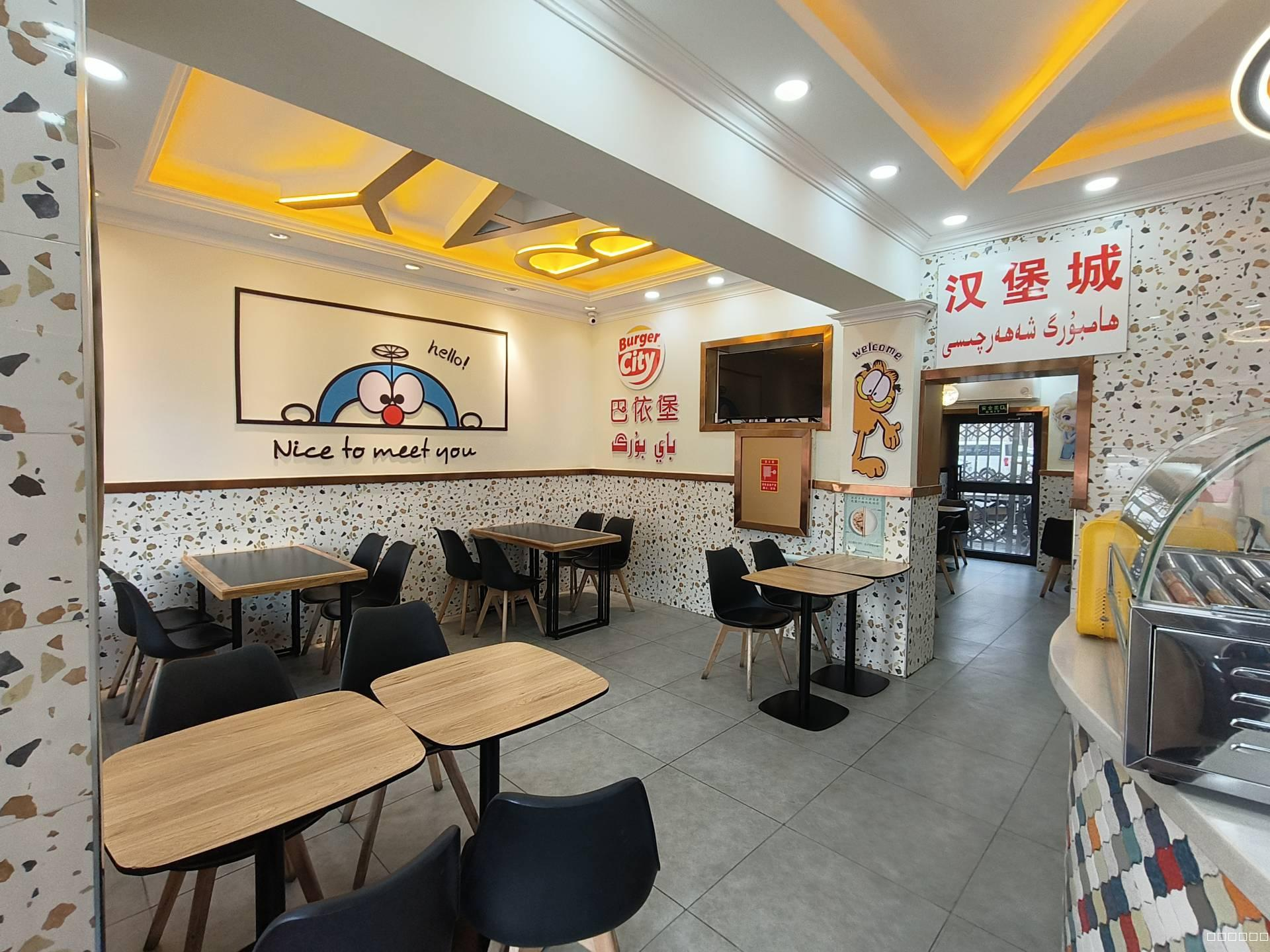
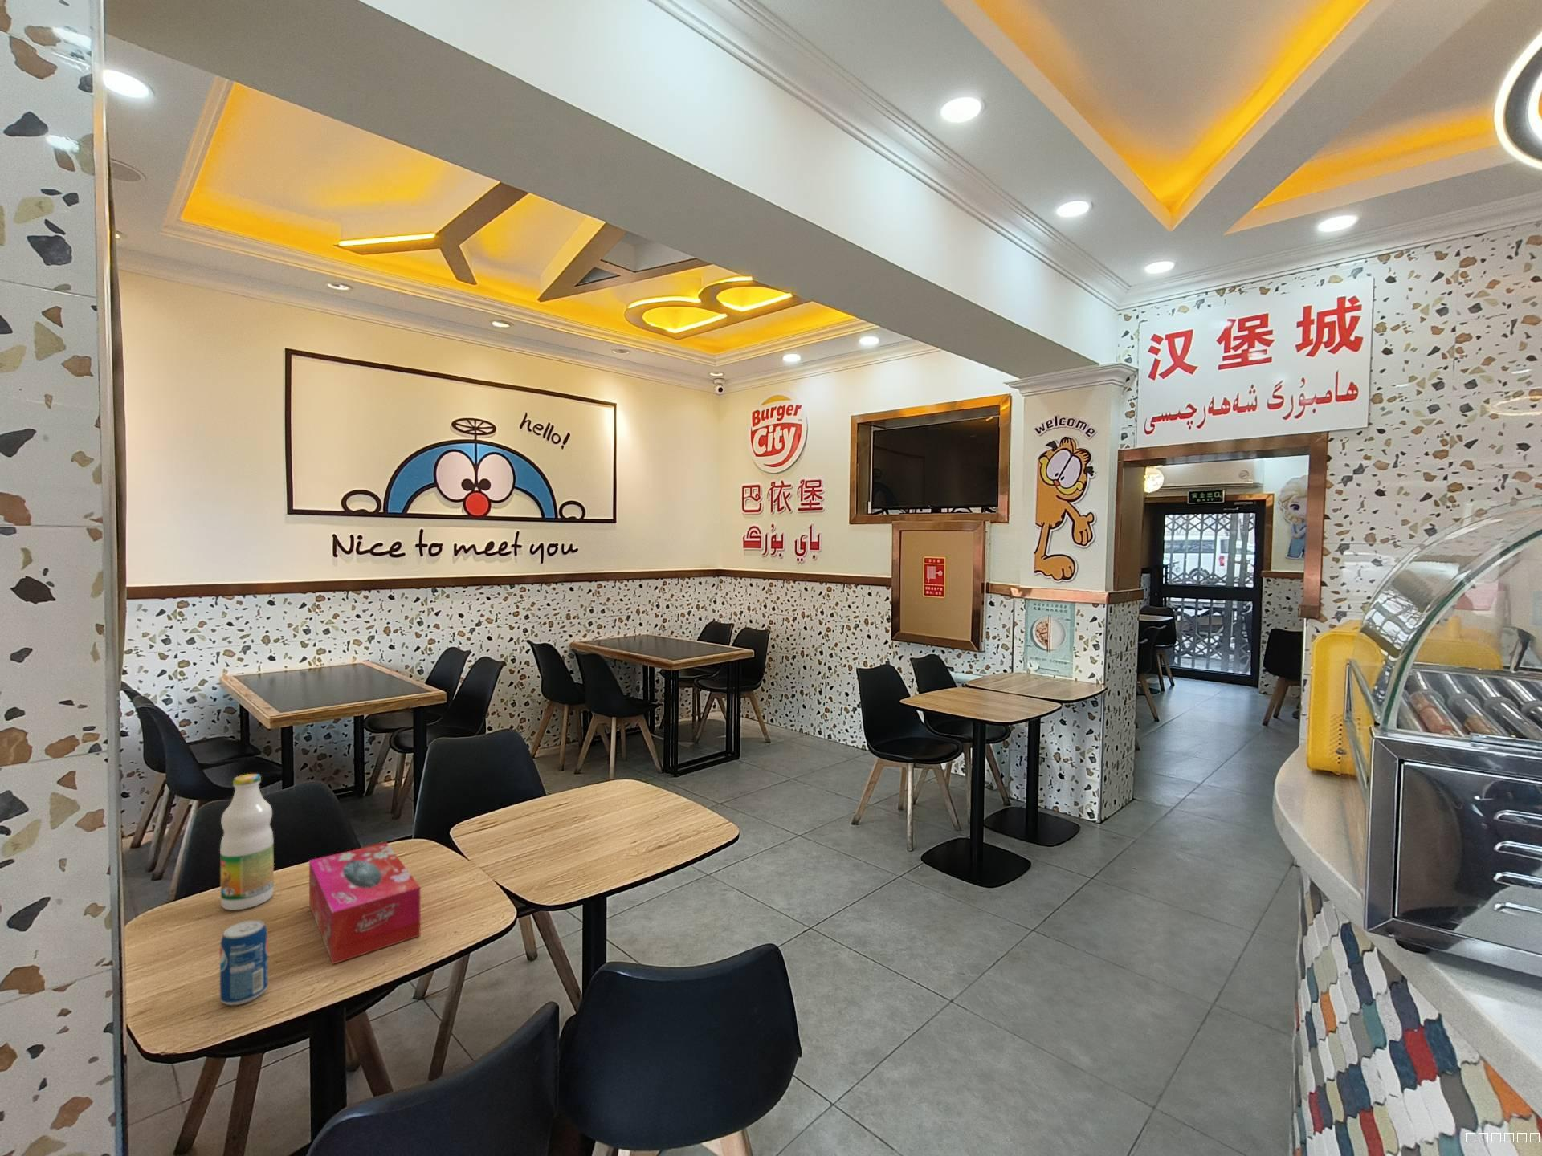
+ bottle (248, 838)
+ tissue box (362, 896)
+ beverage can (244, 960)
